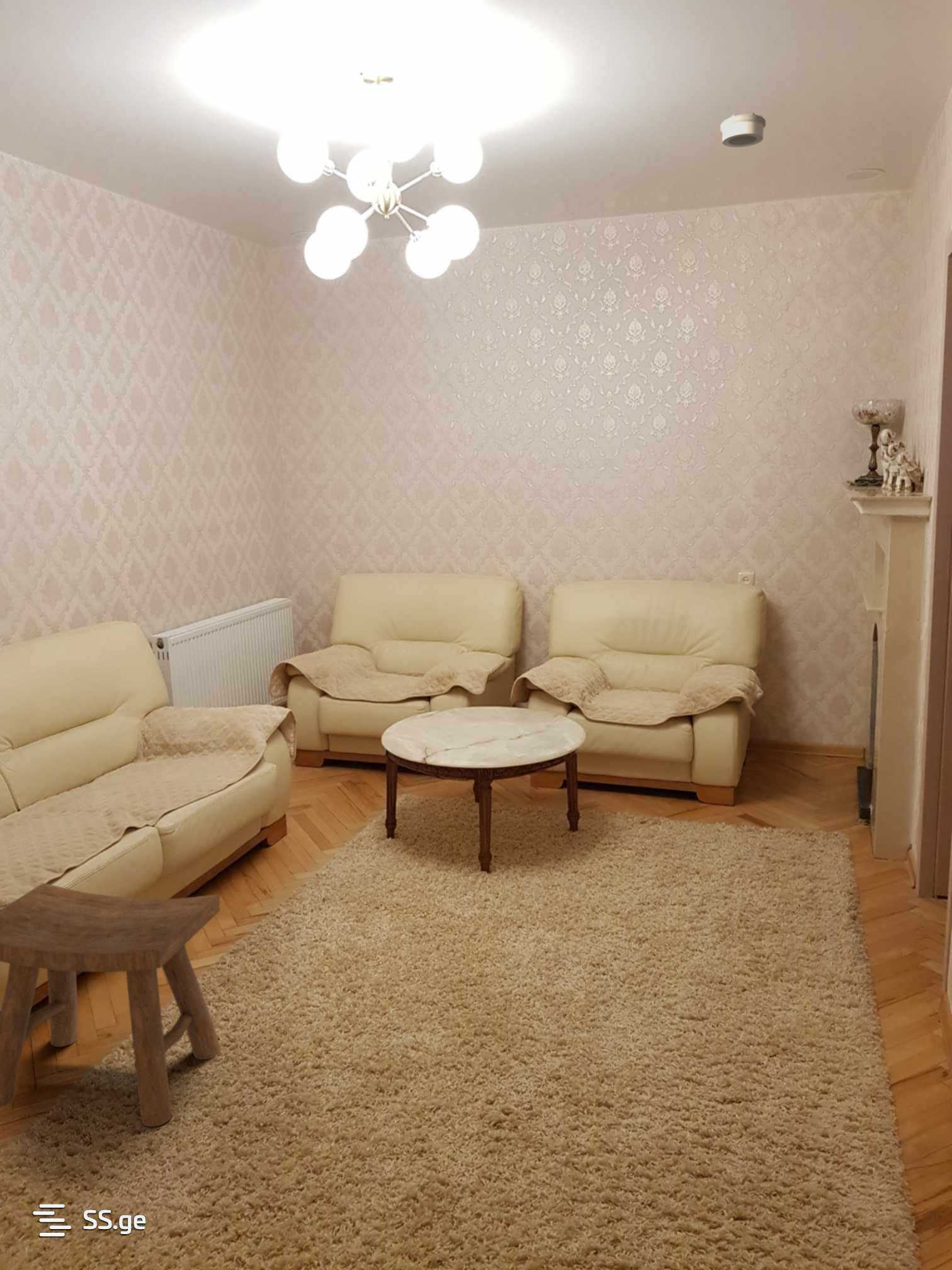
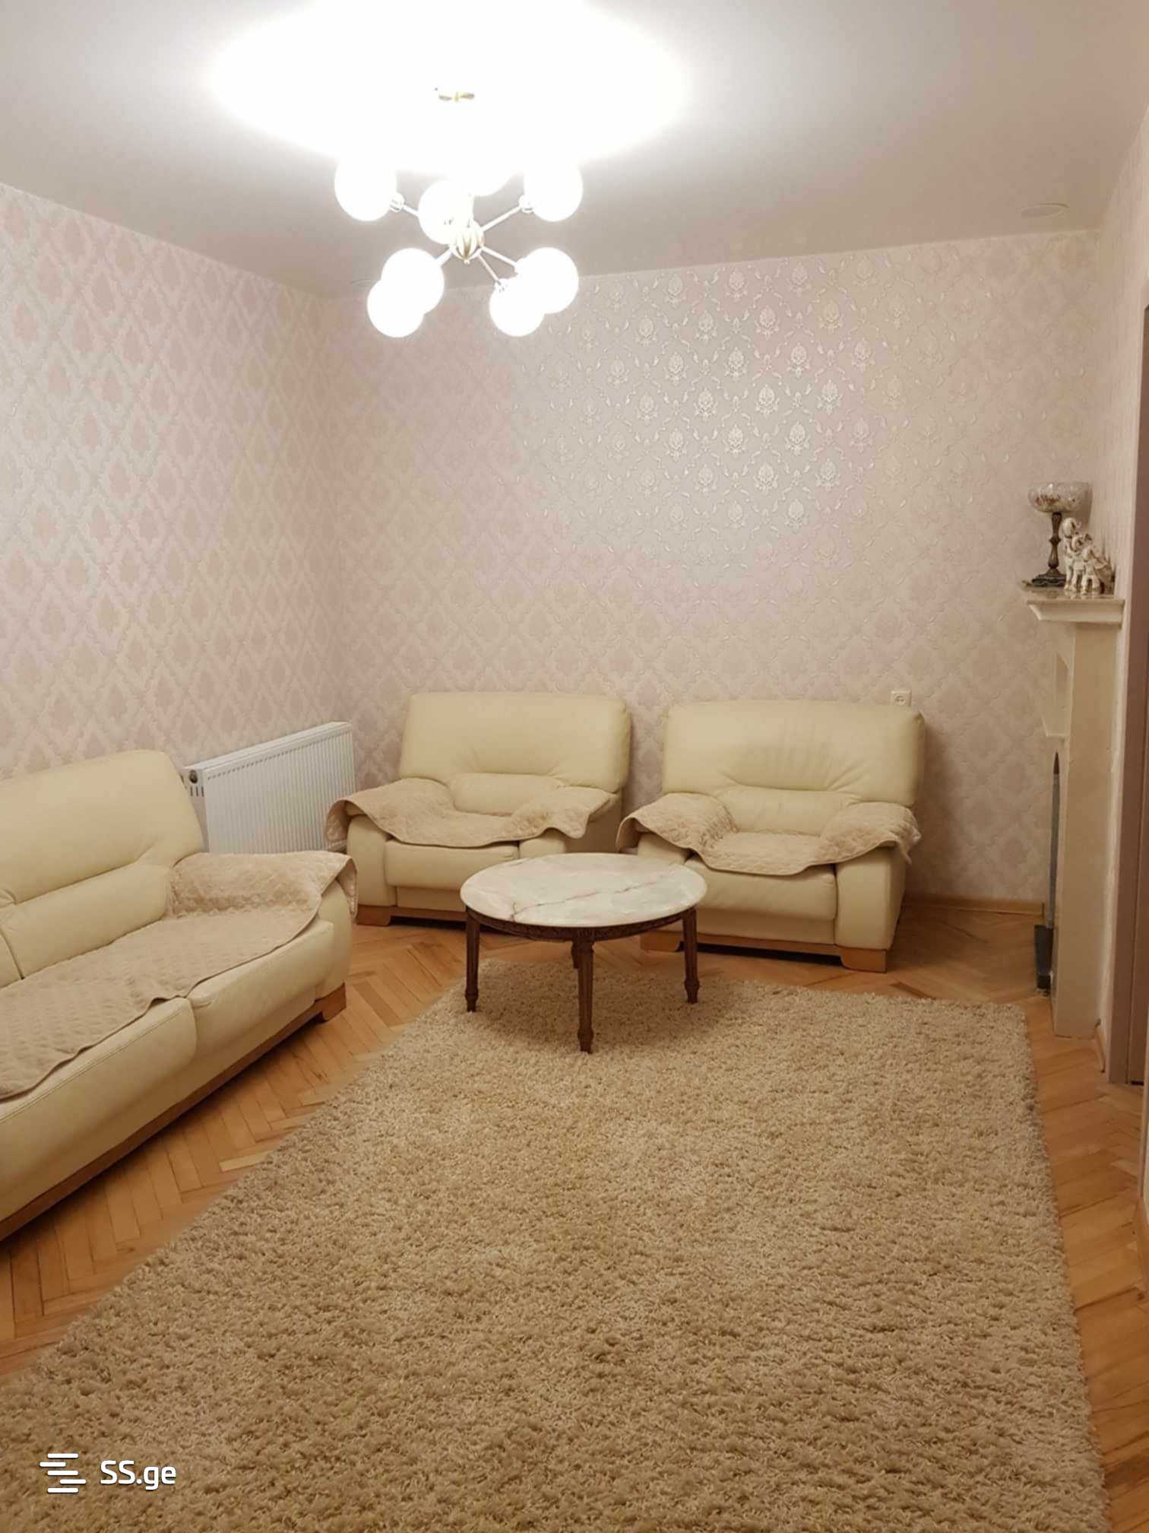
- stool (101, 971)
- smoke detector (742, 128)
